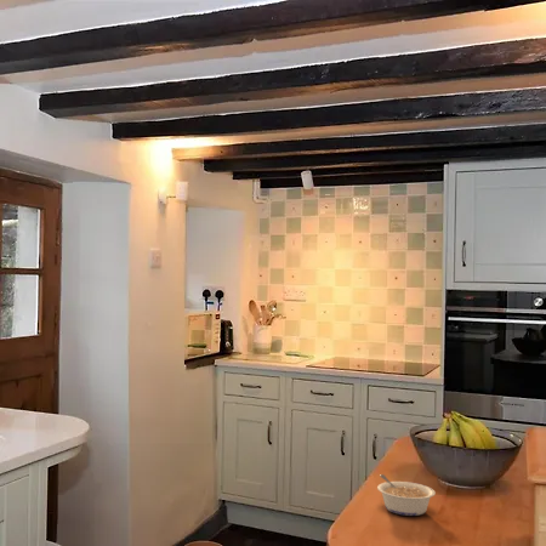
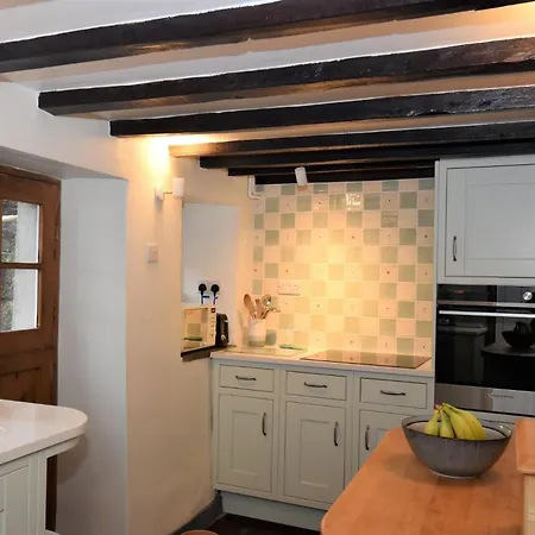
- legume (403, 496)
